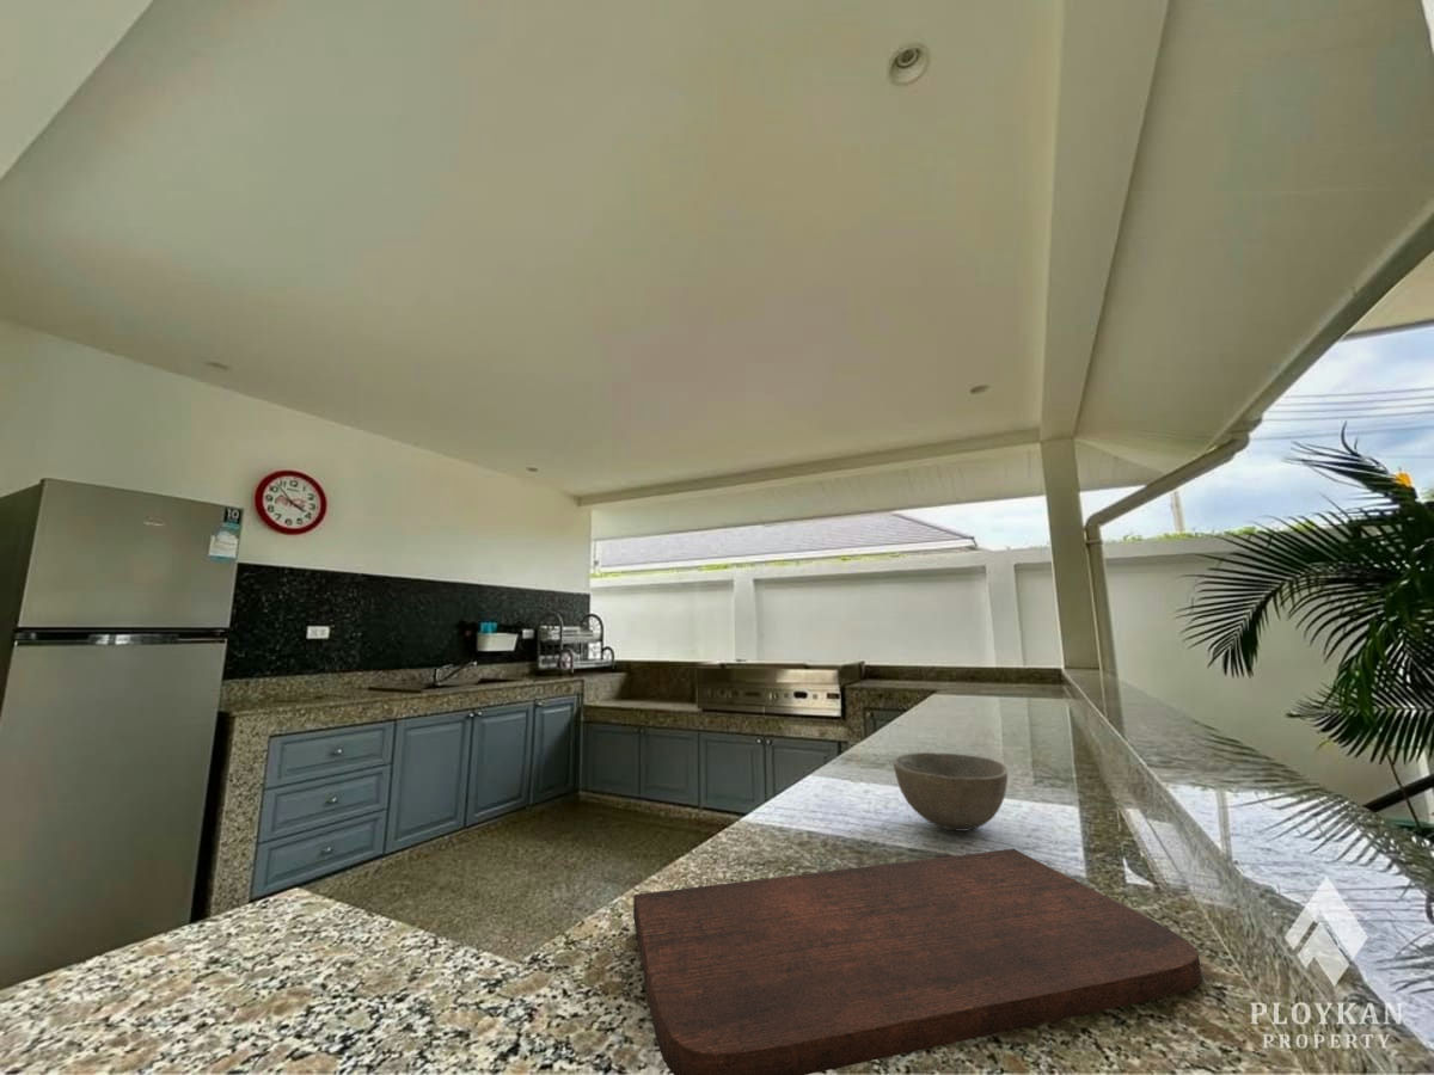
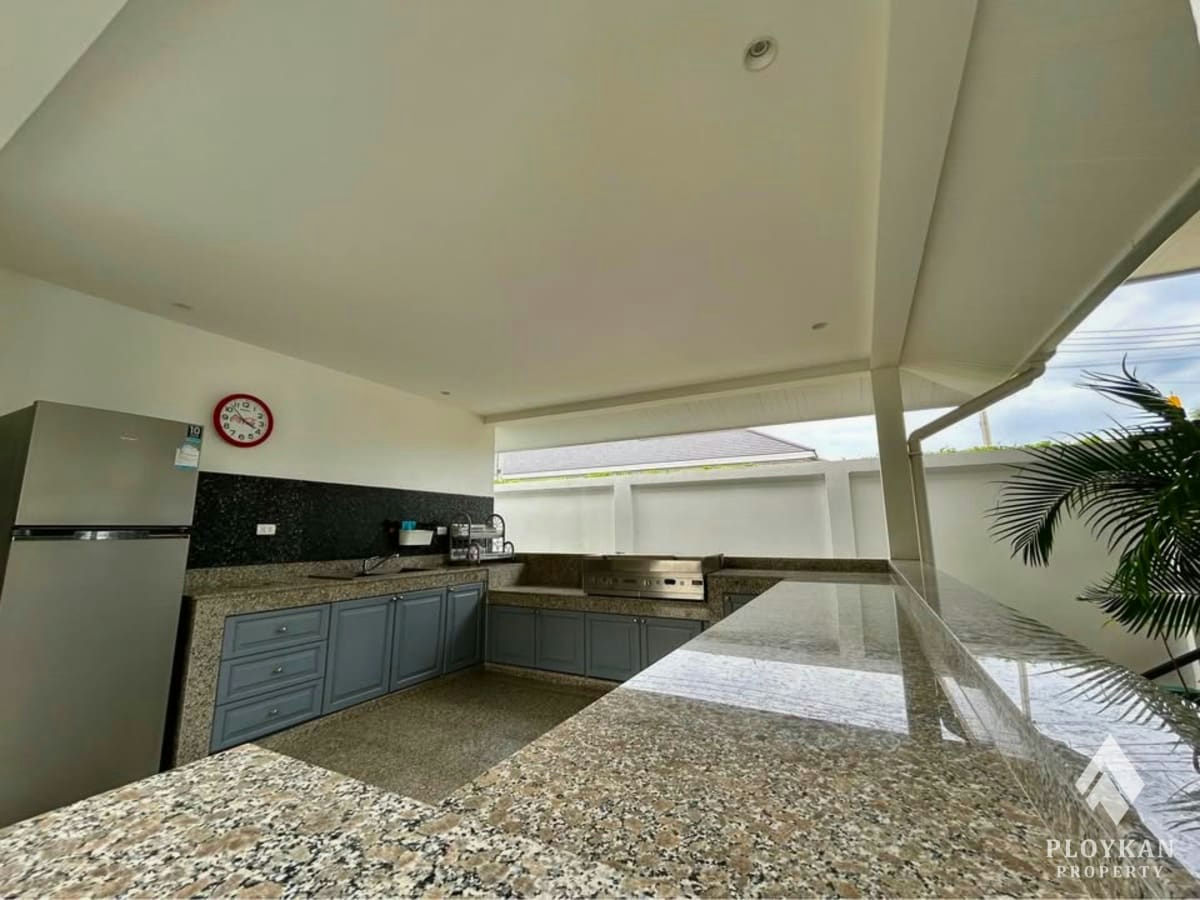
- cutting board (897, 935)
- bowl (950, 793)
